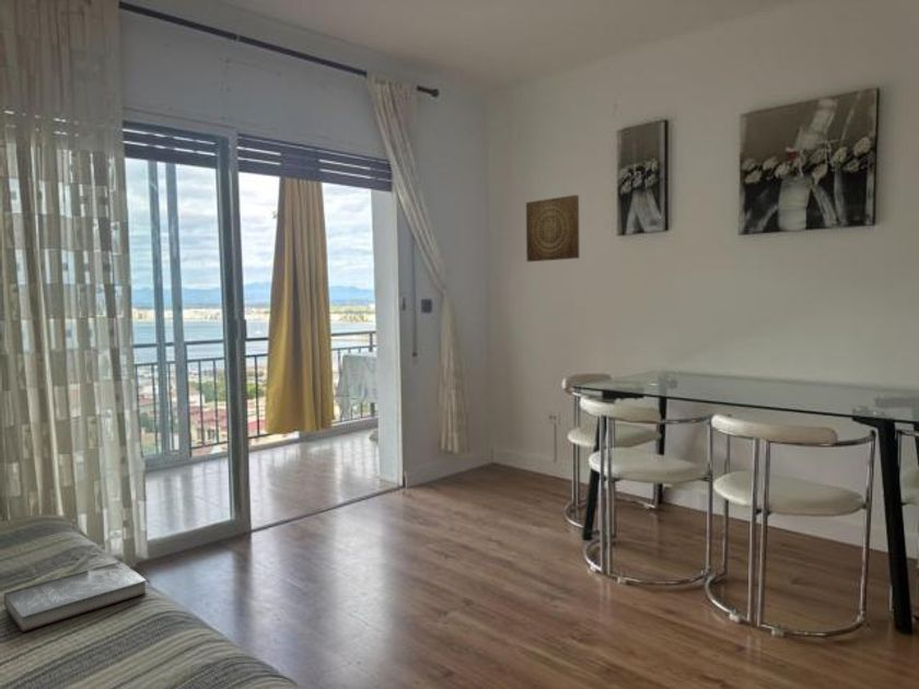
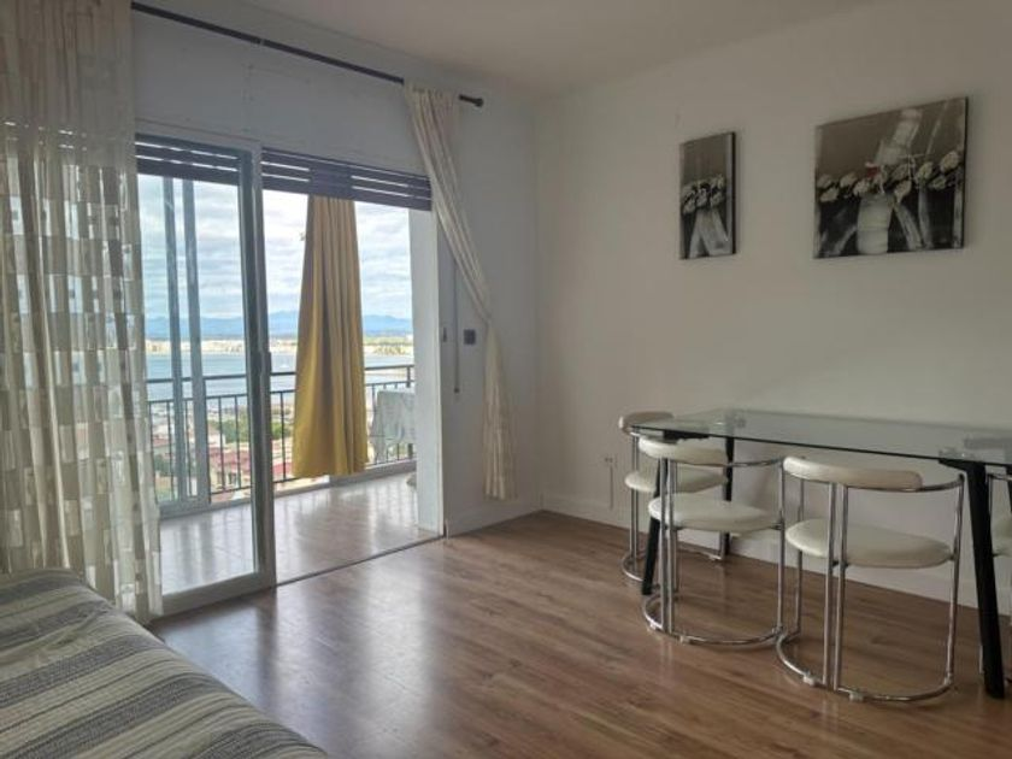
- wall art (551, 229)
- book (77, 593)
